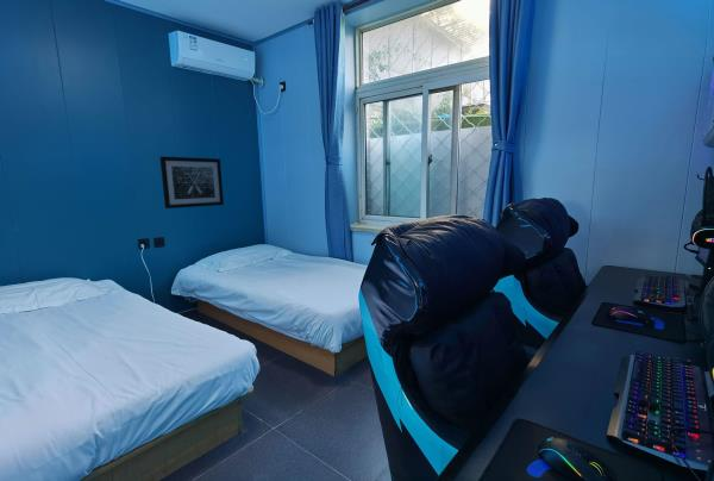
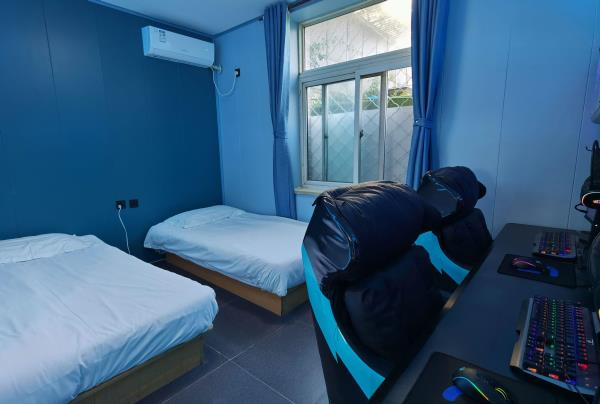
- wall art (194, 182)
